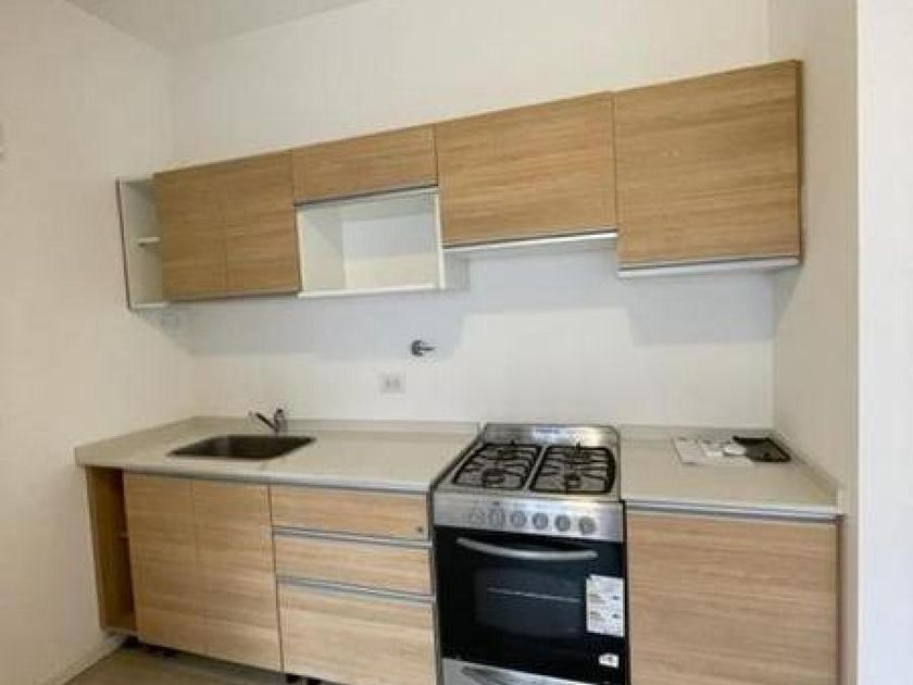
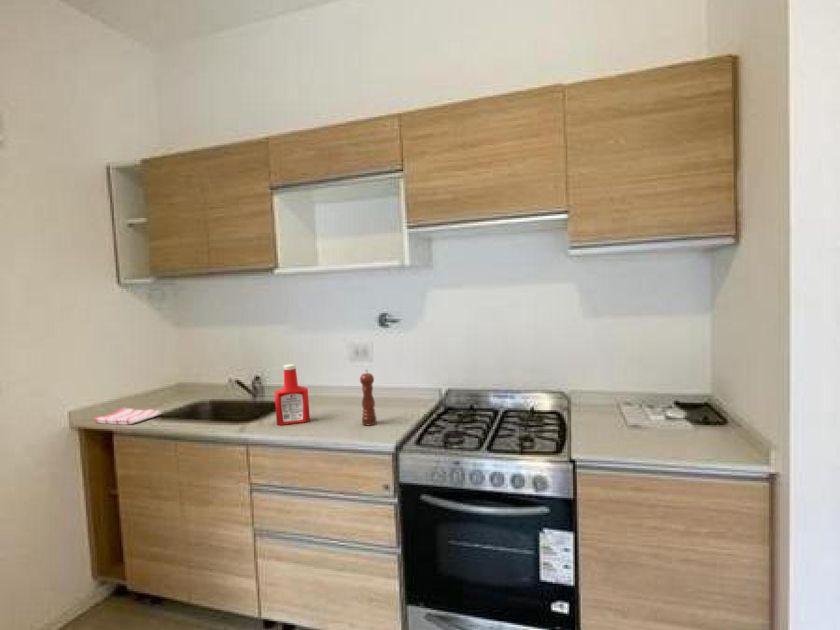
+ soap bottle (291, 393)
+ dish towel (128, 415)
+ pepper mill (367, 396)
